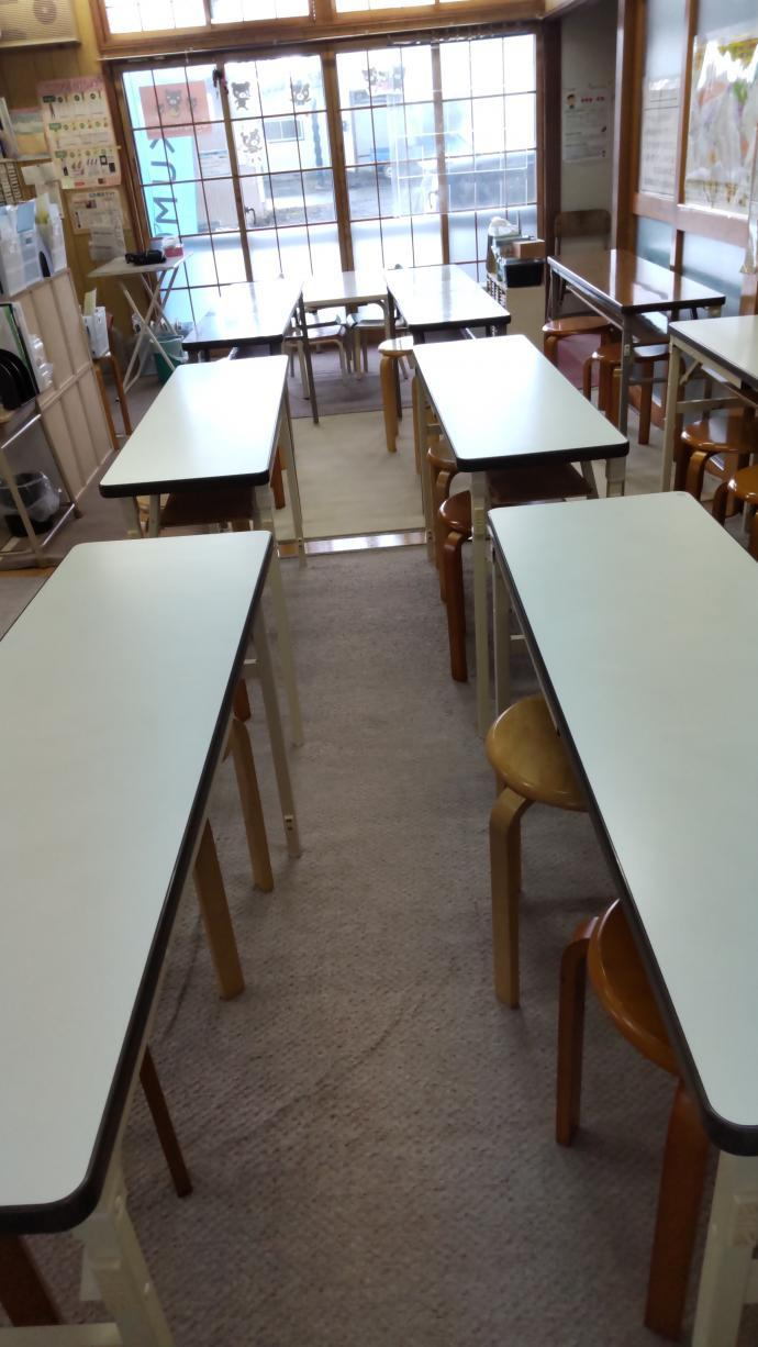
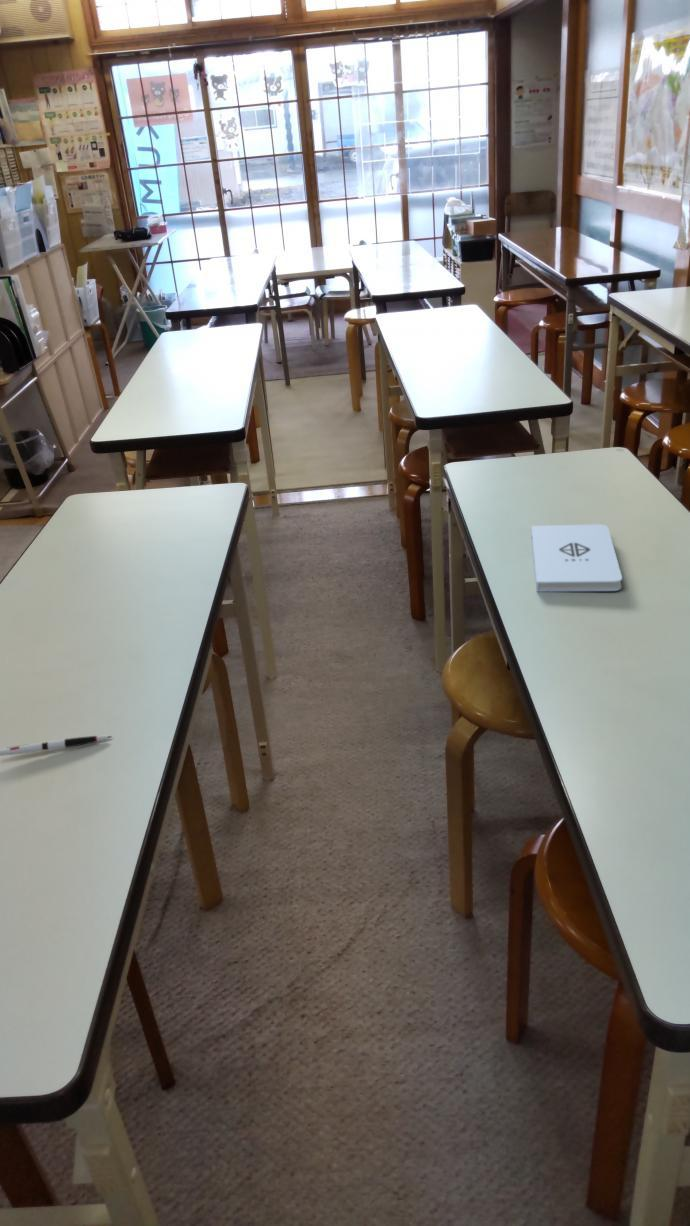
+ pen (54, 744)
+ notepad (573, 556)
